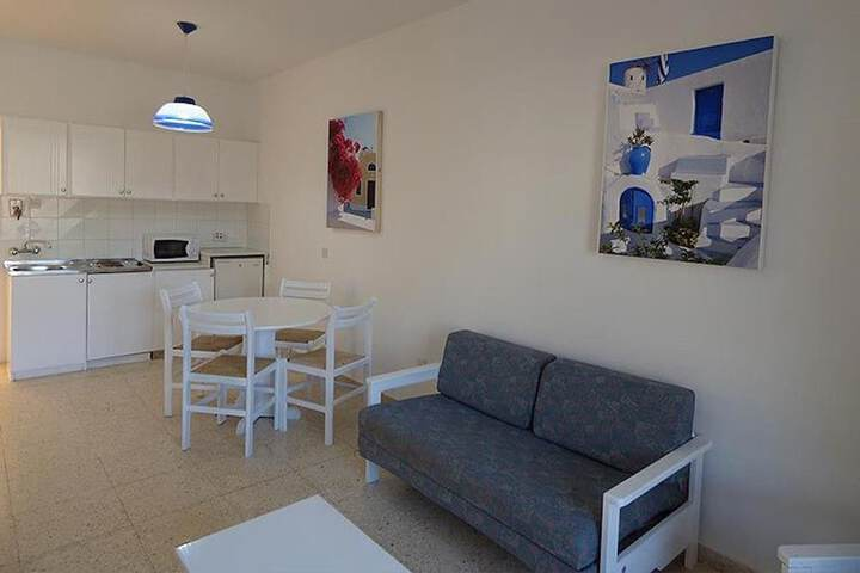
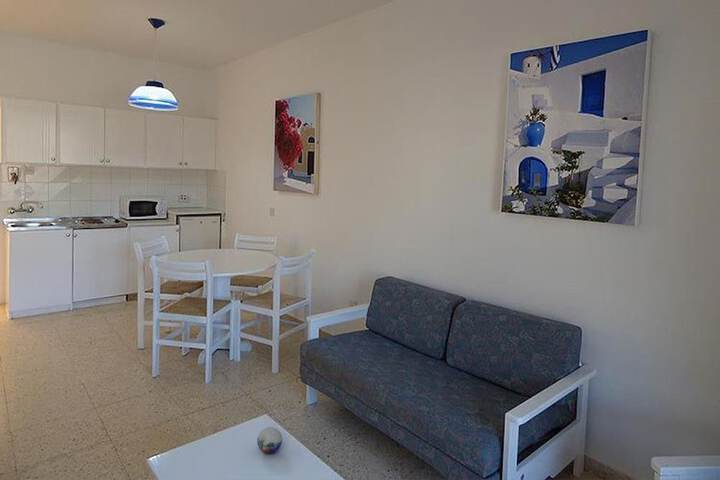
+ decorative orb (269, 440)
